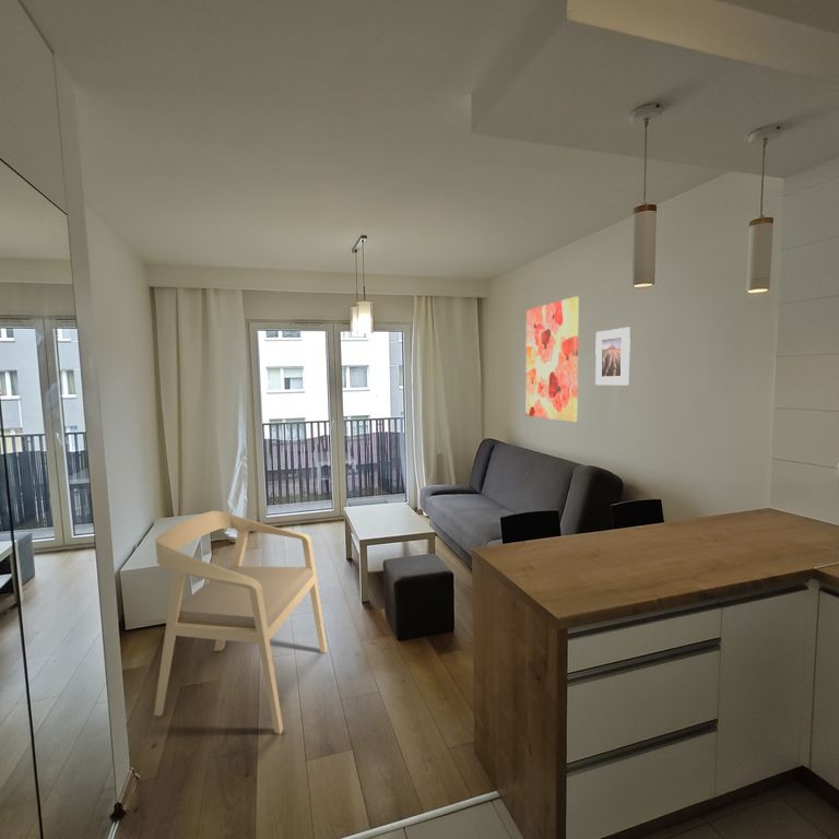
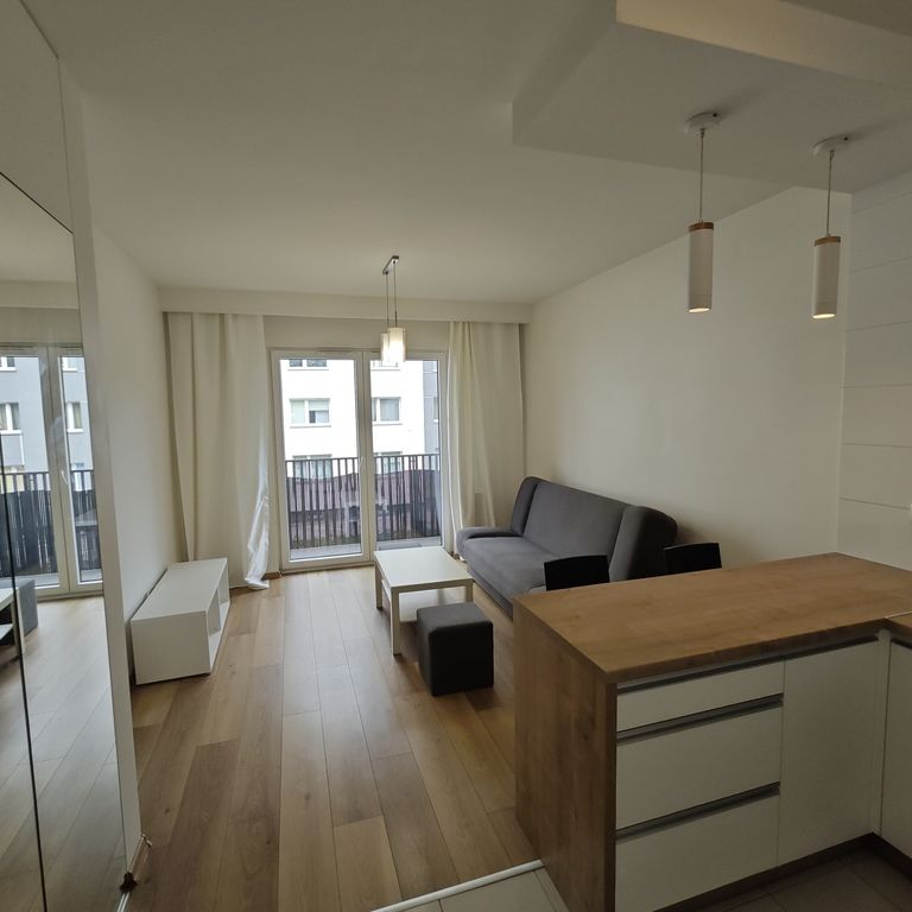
- wall art (550, 362)
- armchair (241, 604)
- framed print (612, 357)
